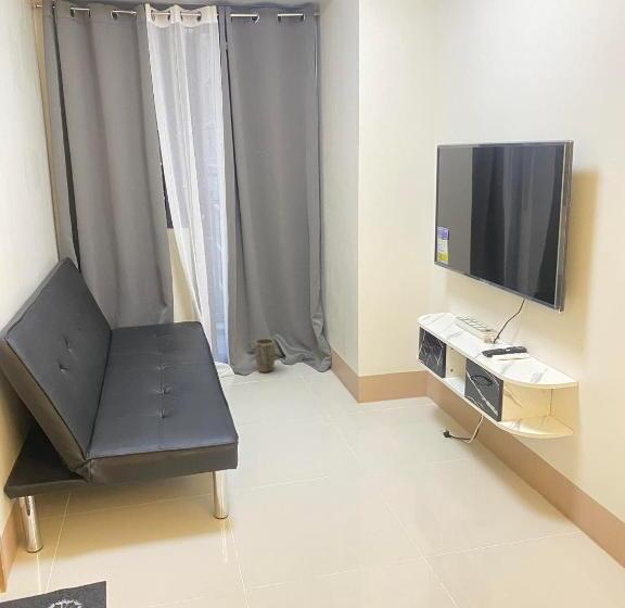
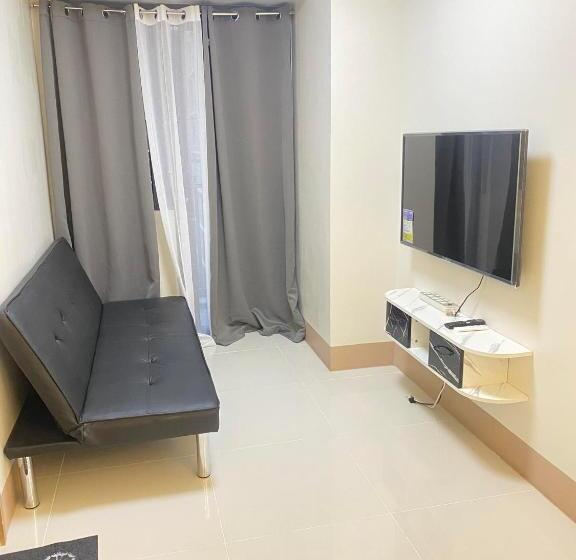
- plant pot (265, 355)
